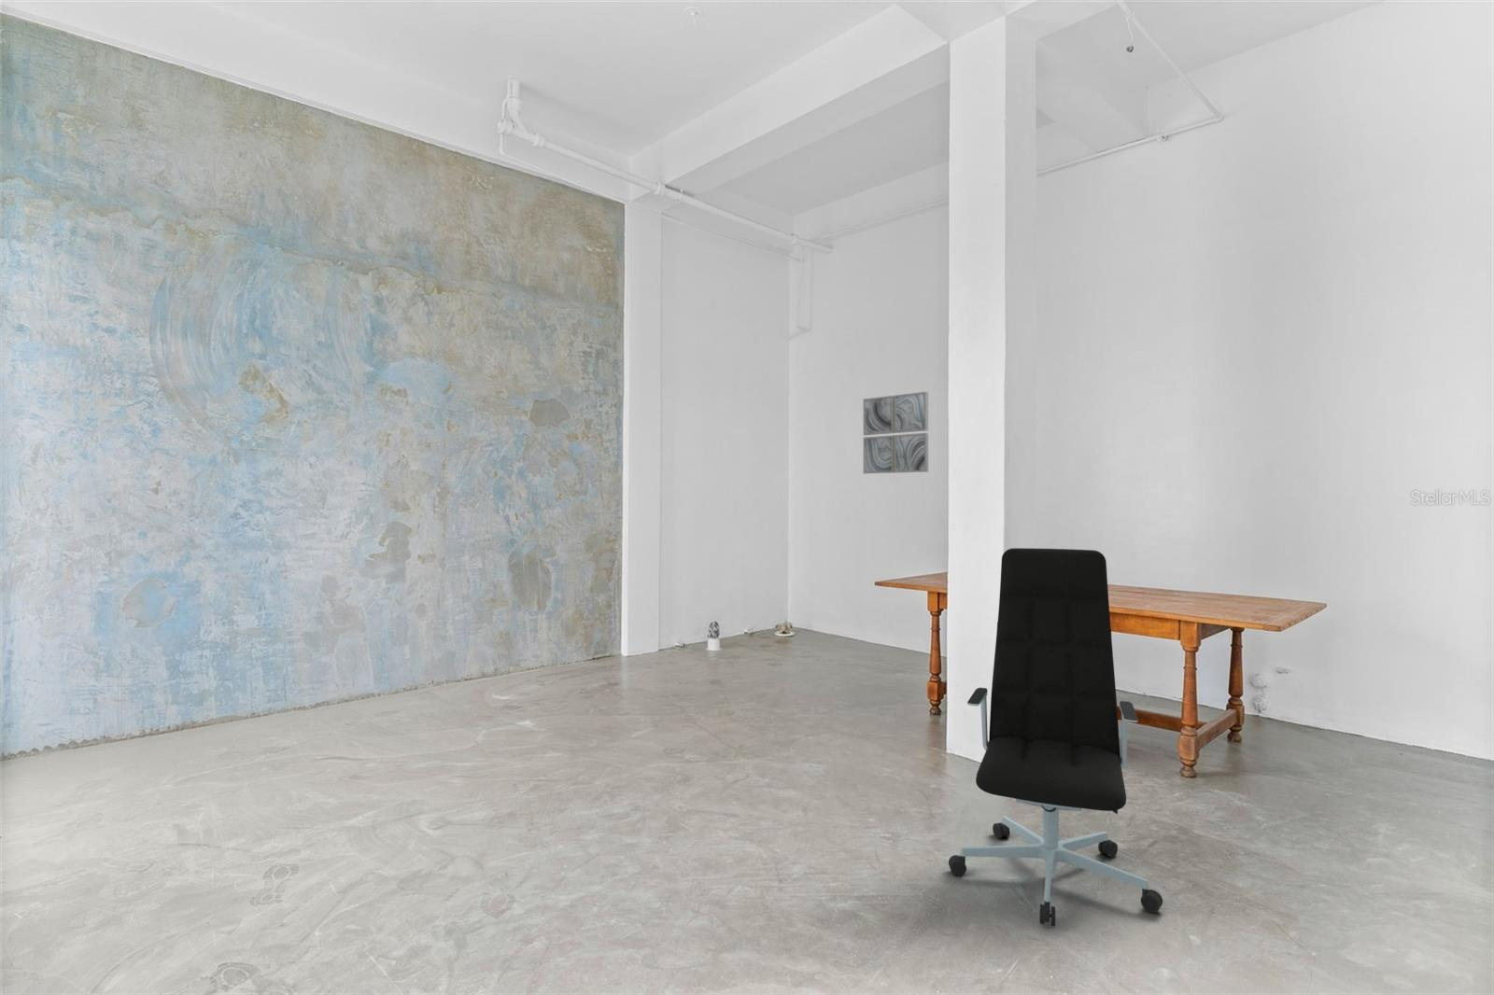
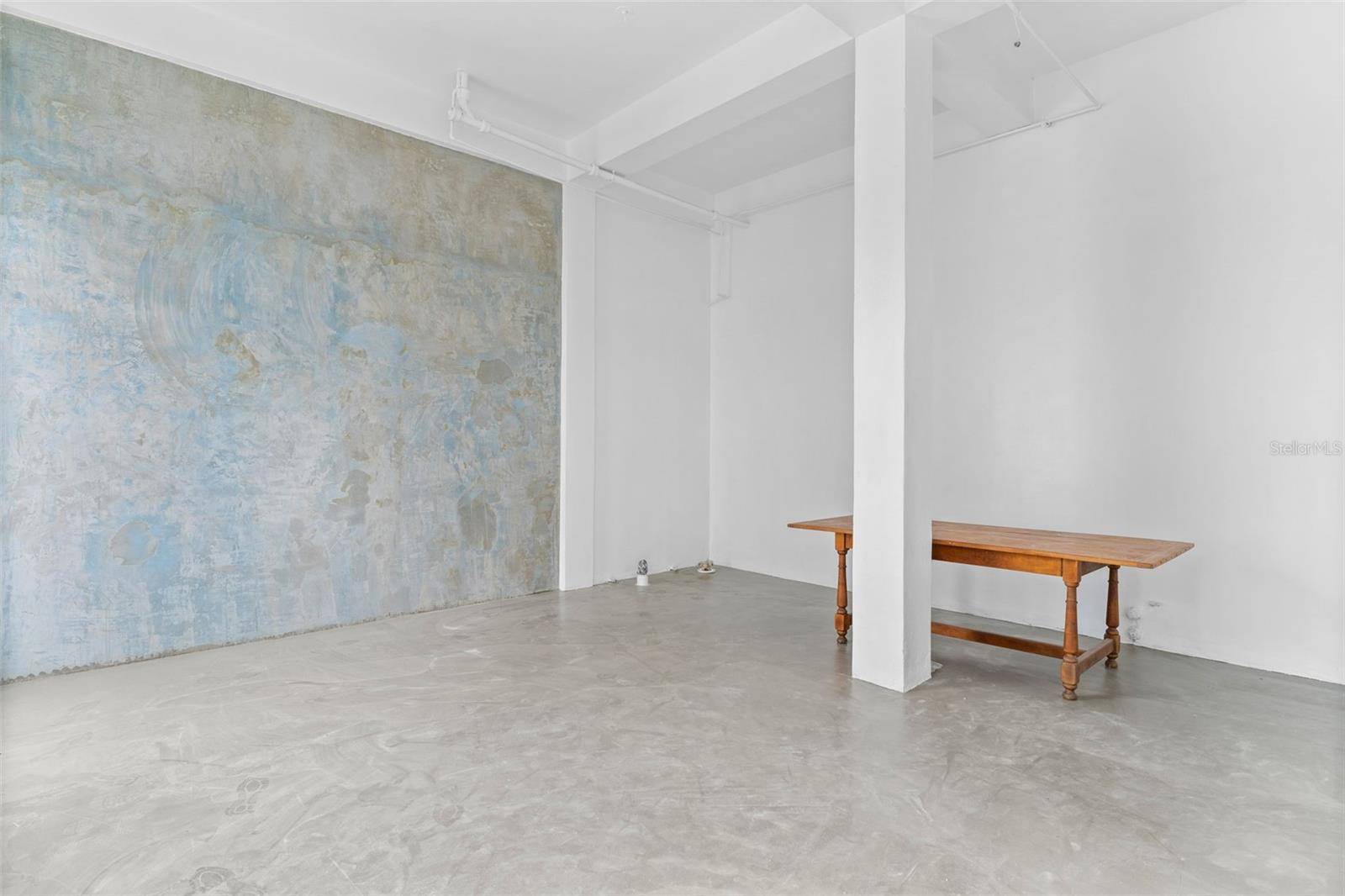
- wall art (894, 435)
- office chair (1051, 716)
